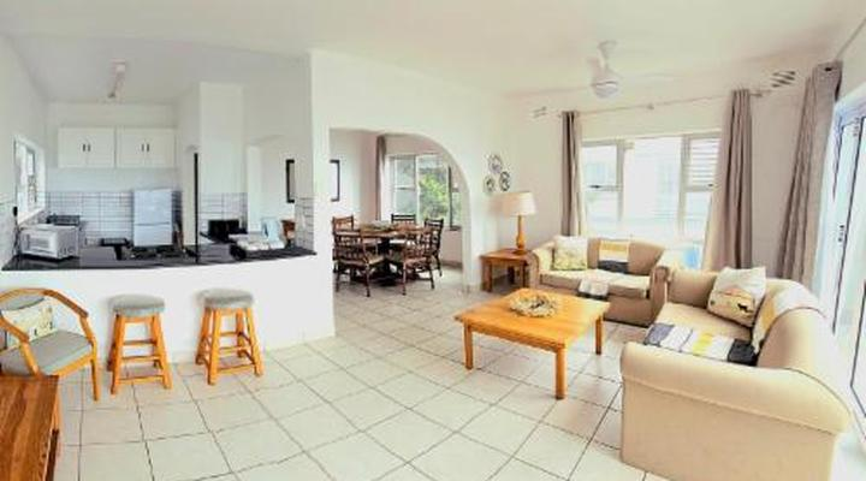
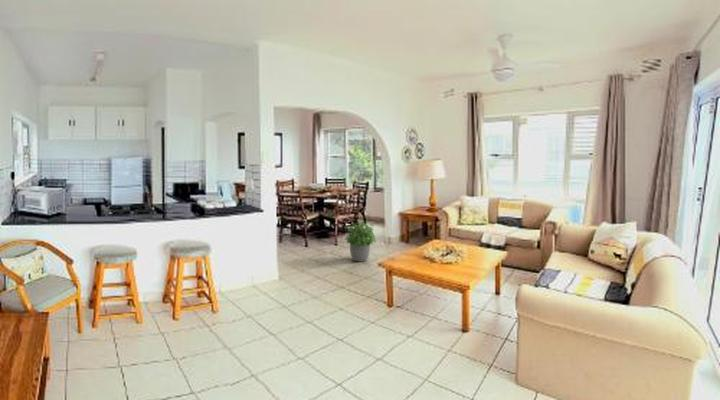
+ potted plant (360, 240)
